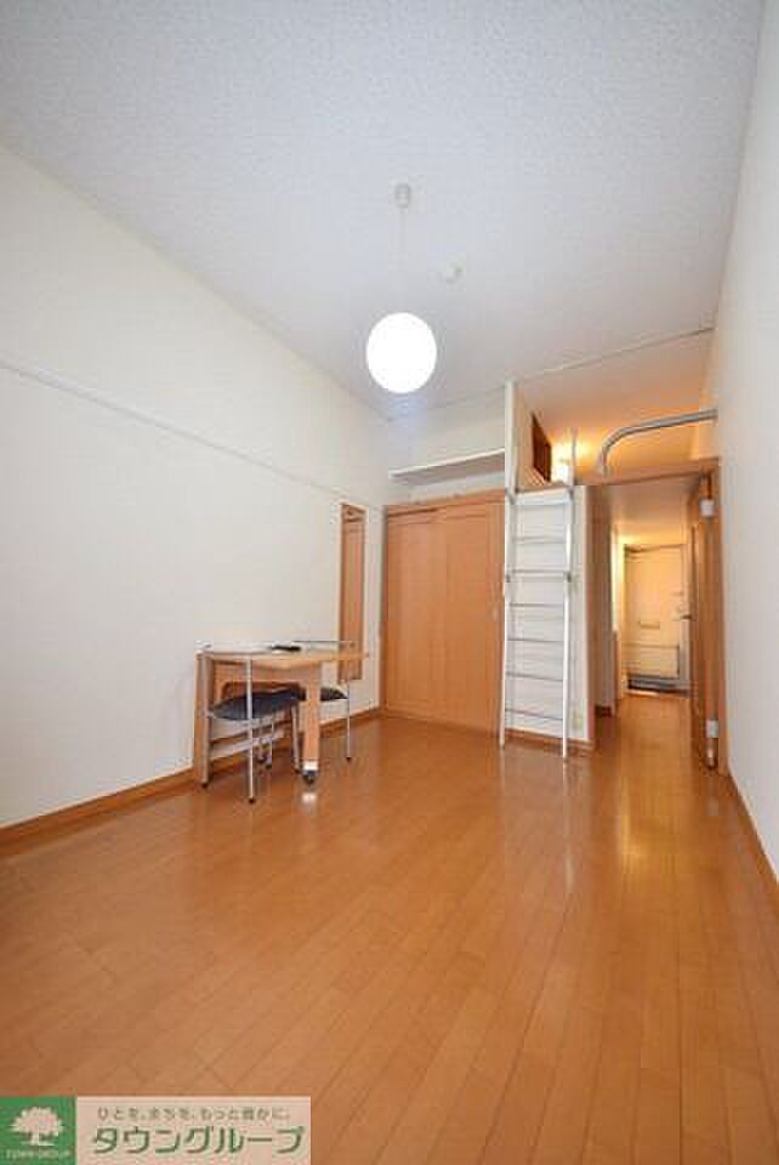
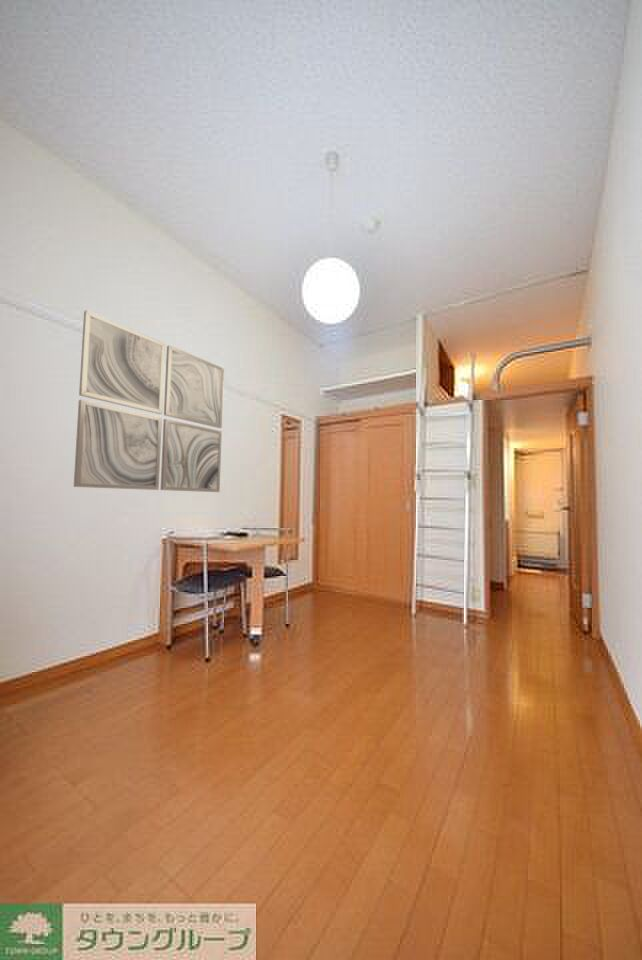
+ wall art (161, 418)
